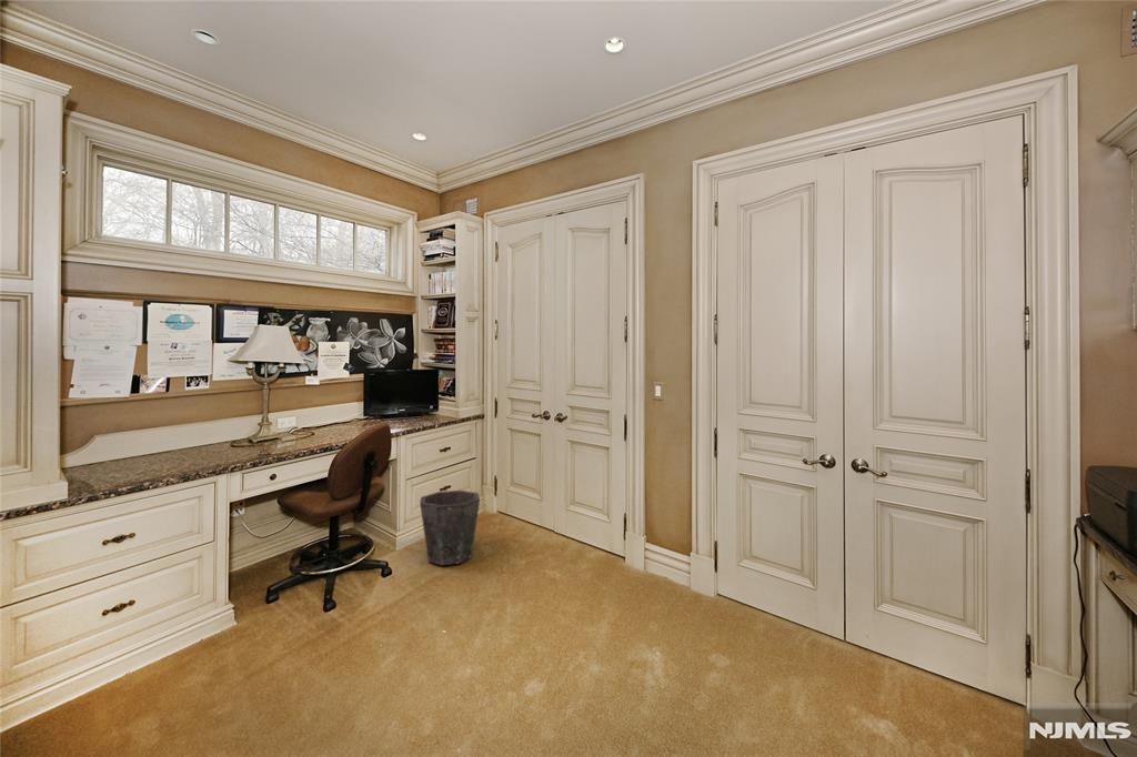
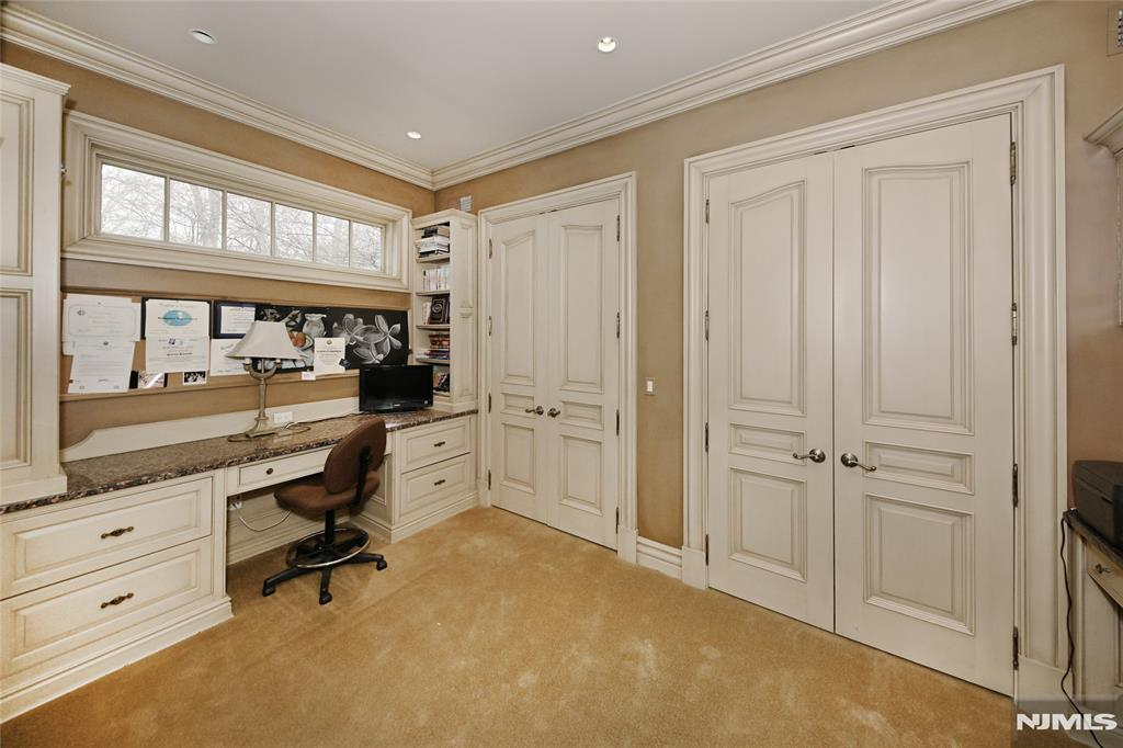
- waste bin (450, 526)
